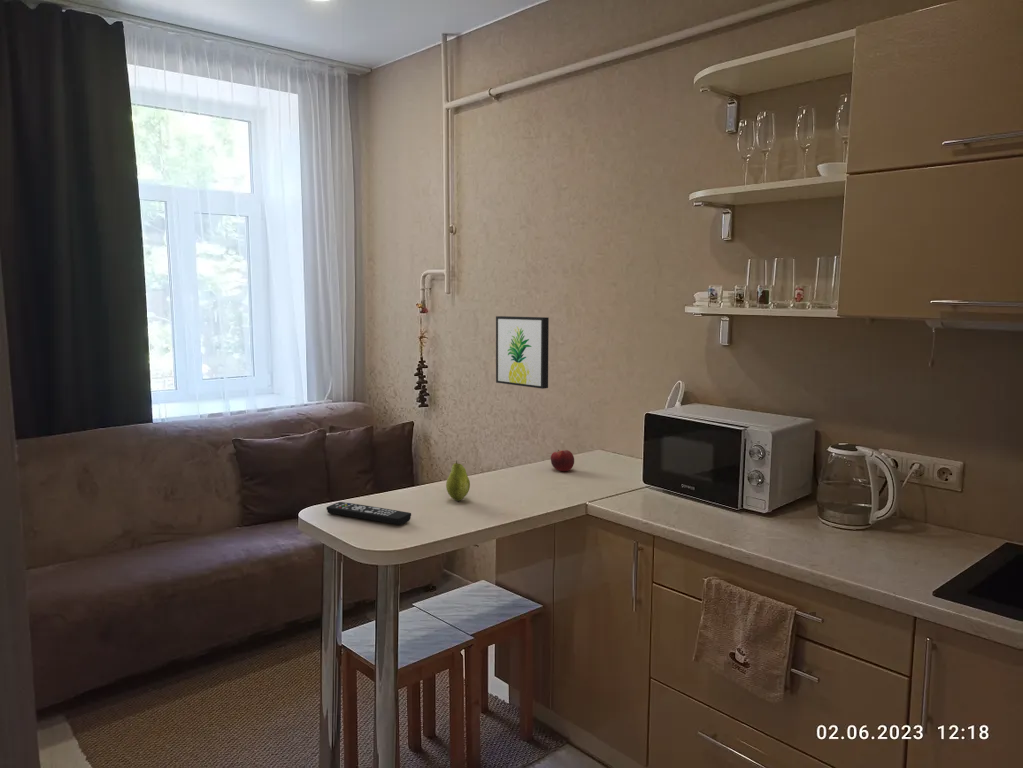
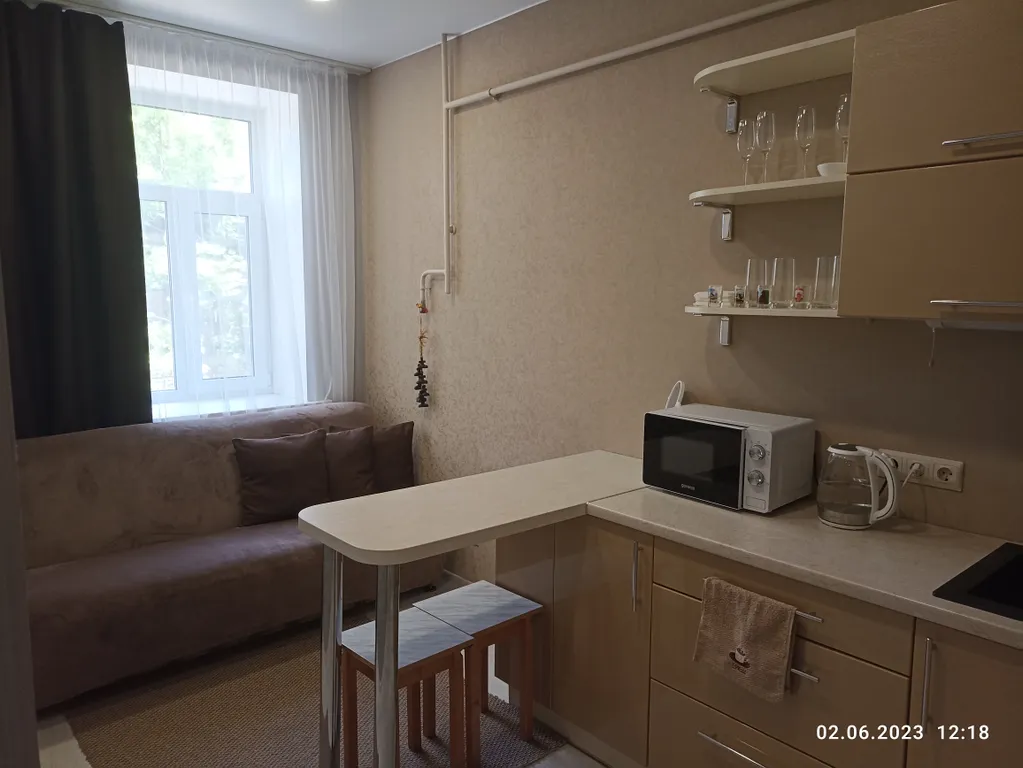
- wall art (521, 351)
- remote control (368, 513)
- fruit (562, 459)
- fruit (458, 480)
